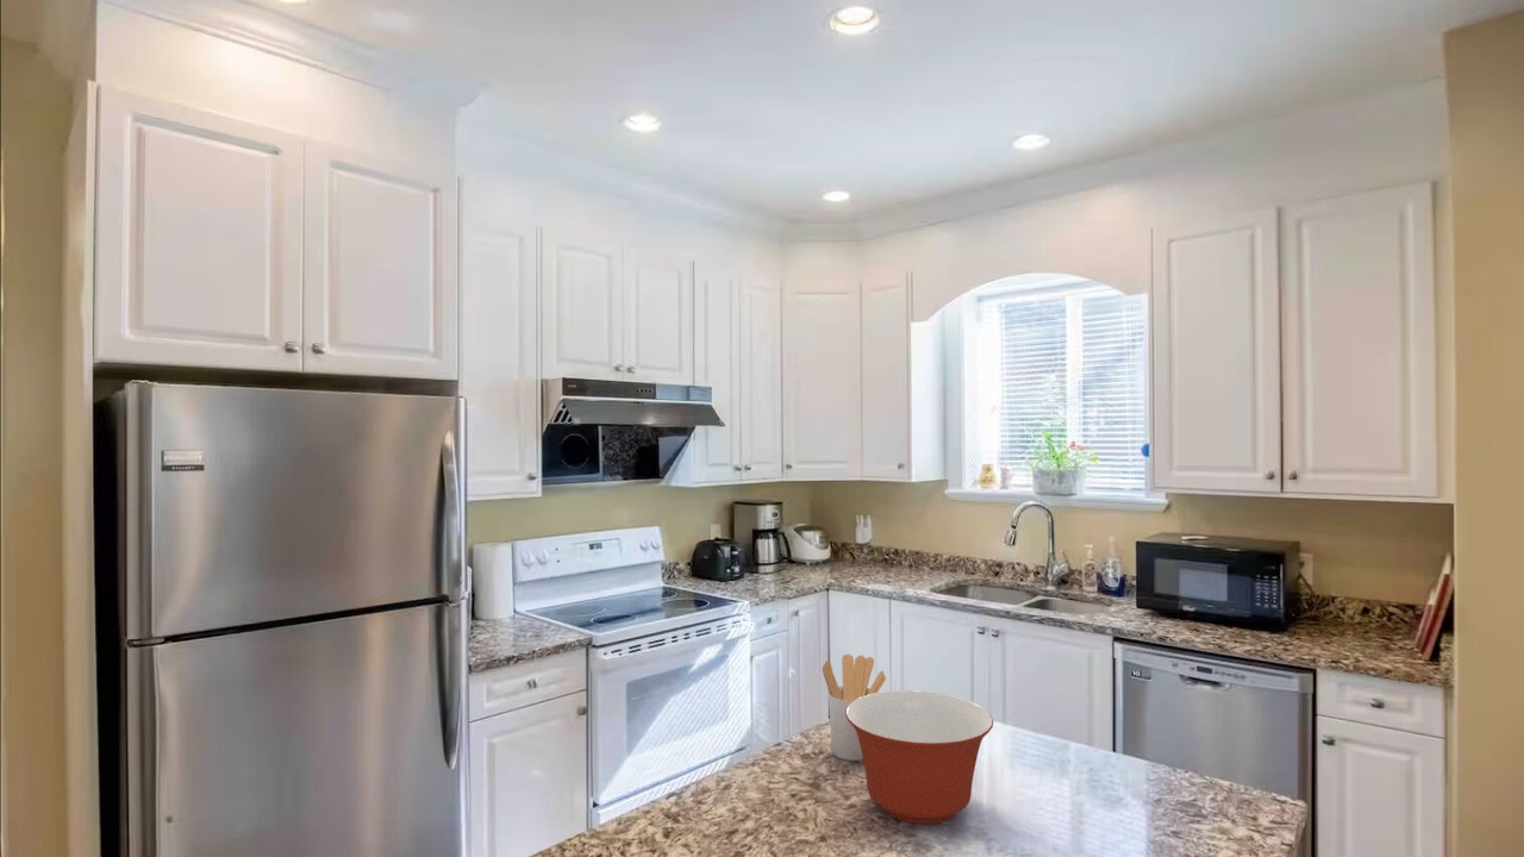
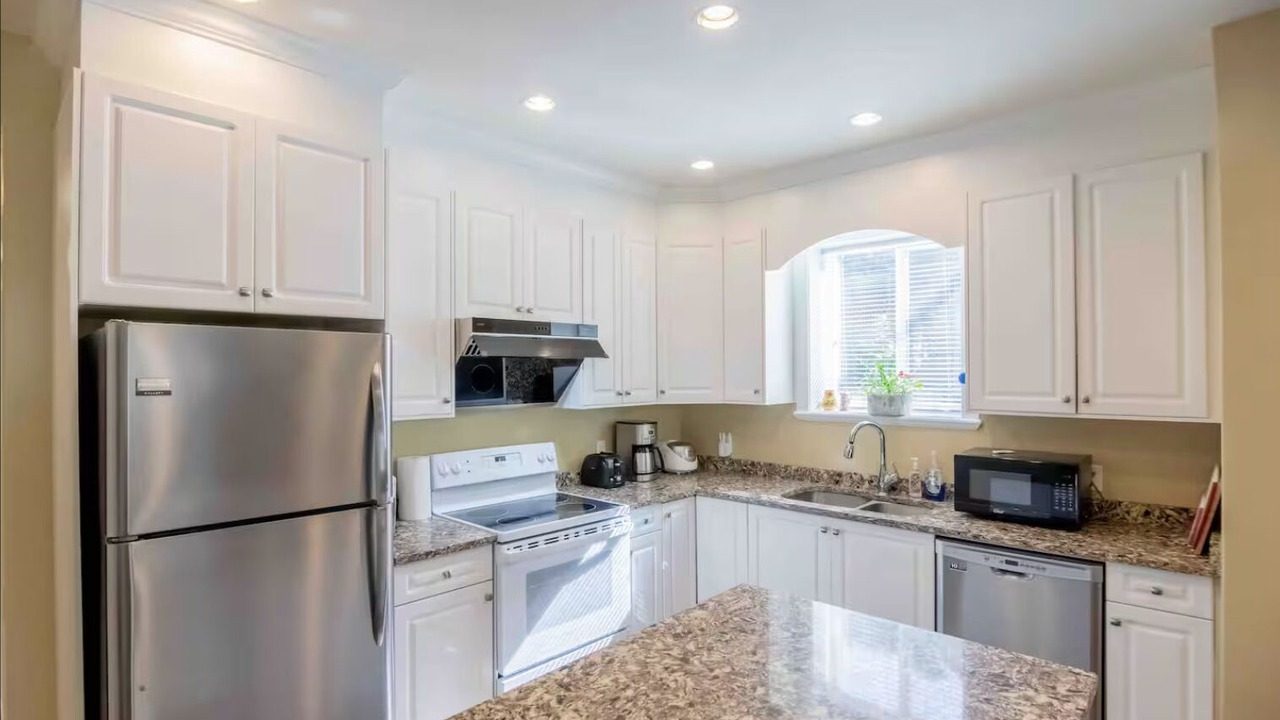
- mixing bowl (918, 759)
- utensil holder (851, 701)
